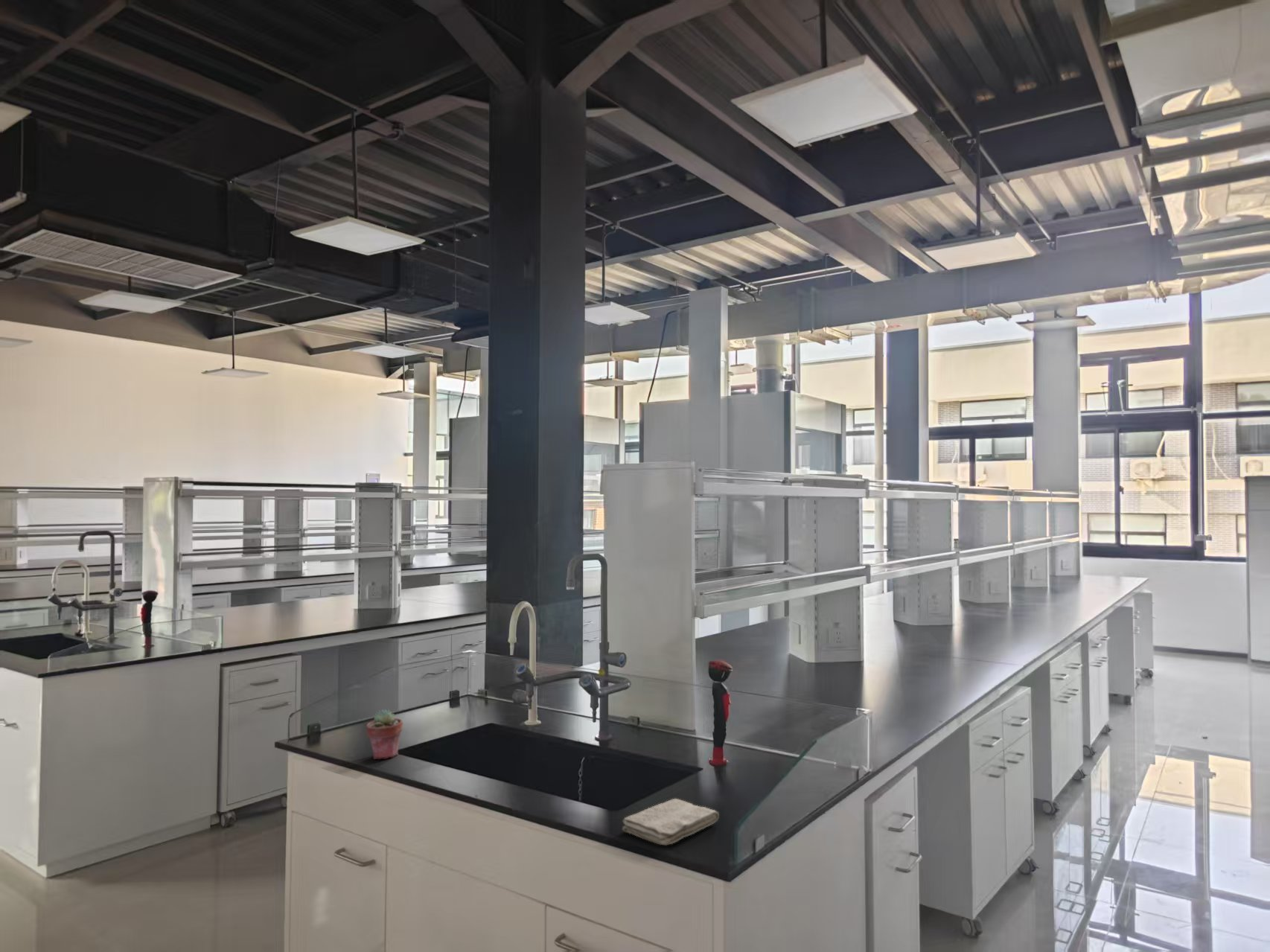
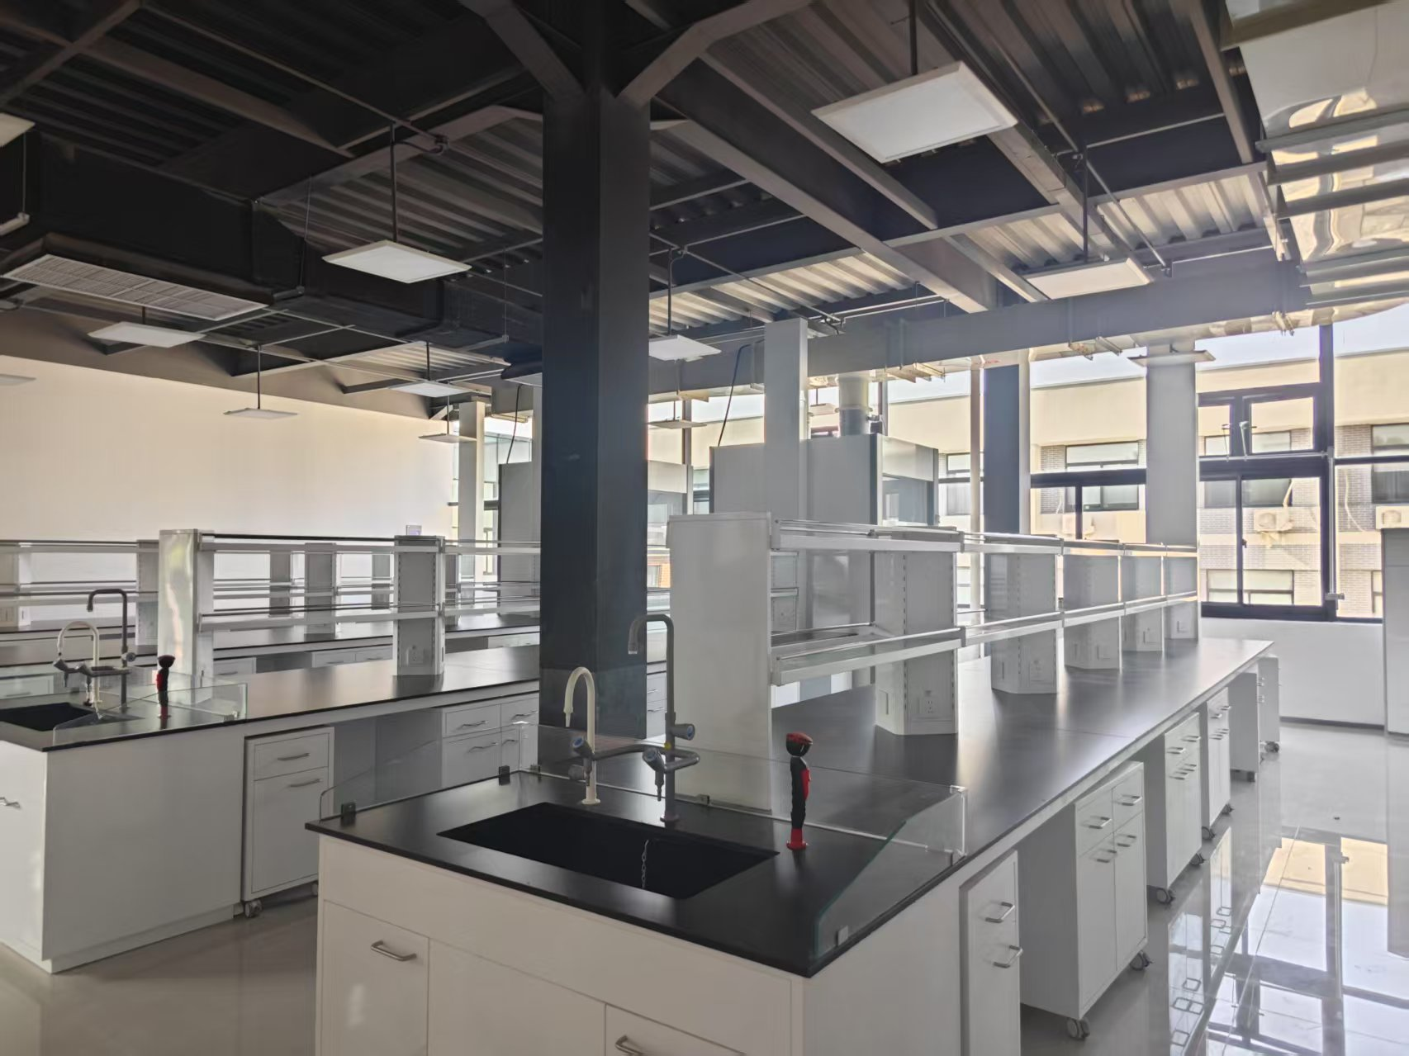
- washcloth (670, 819)
- potted succulent (384, 732)
